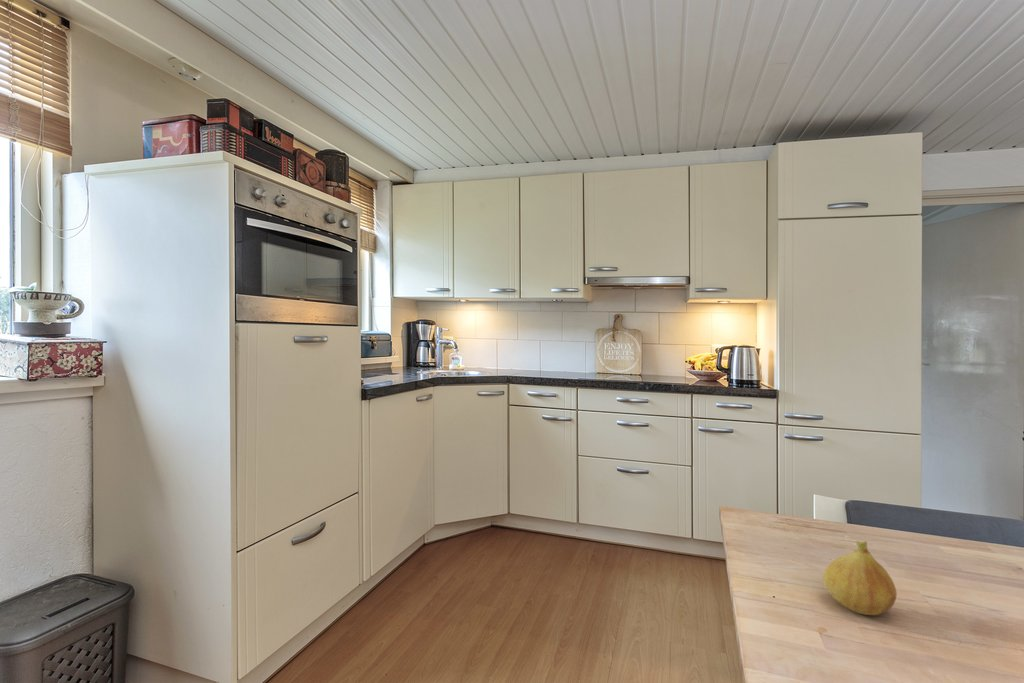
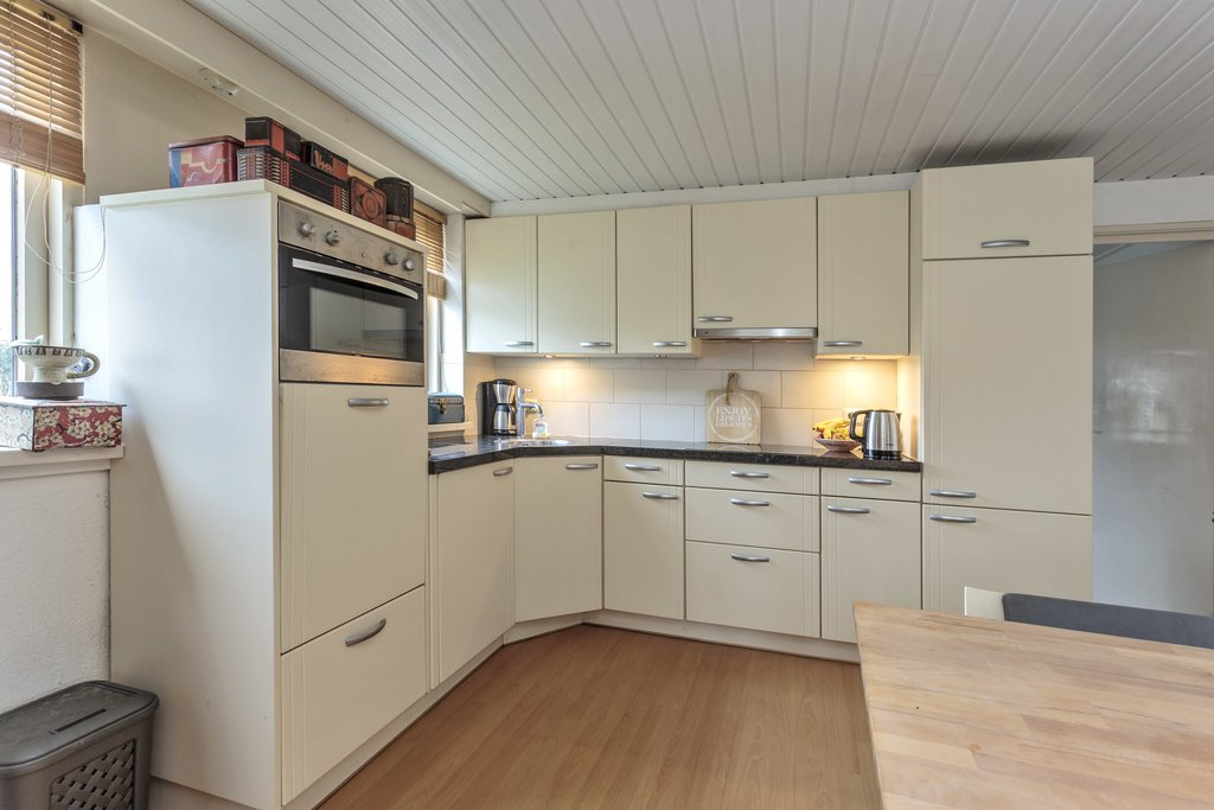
- fruit (858, 573)
